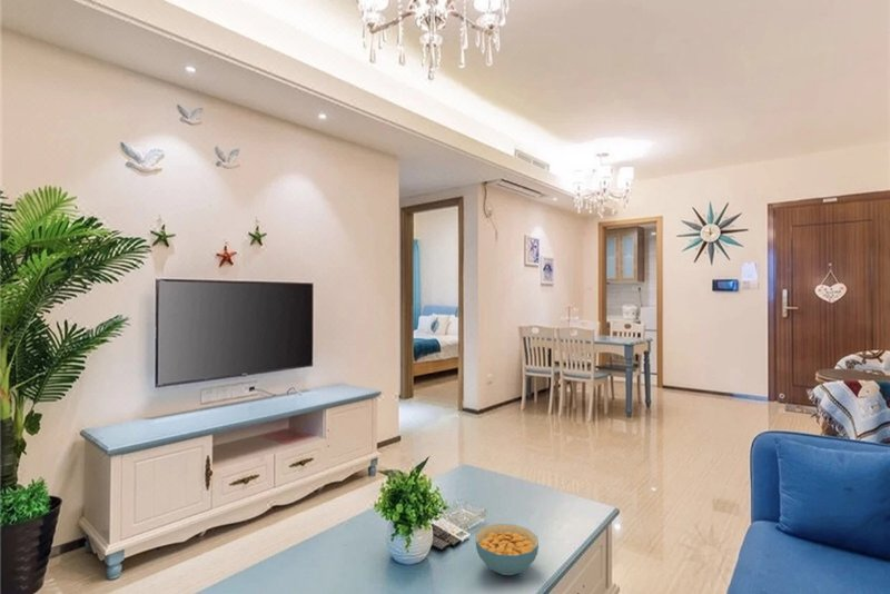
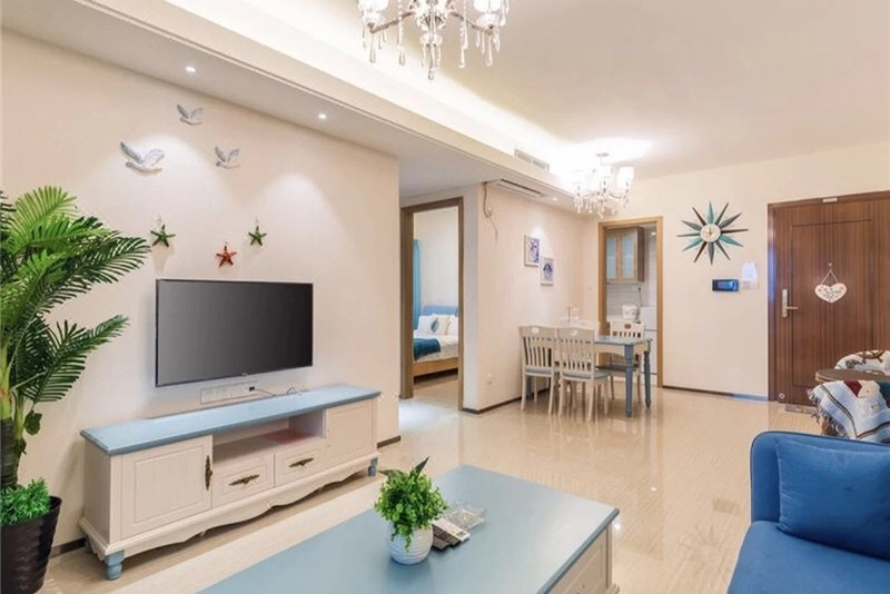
- cereal bowl (506, 554)
